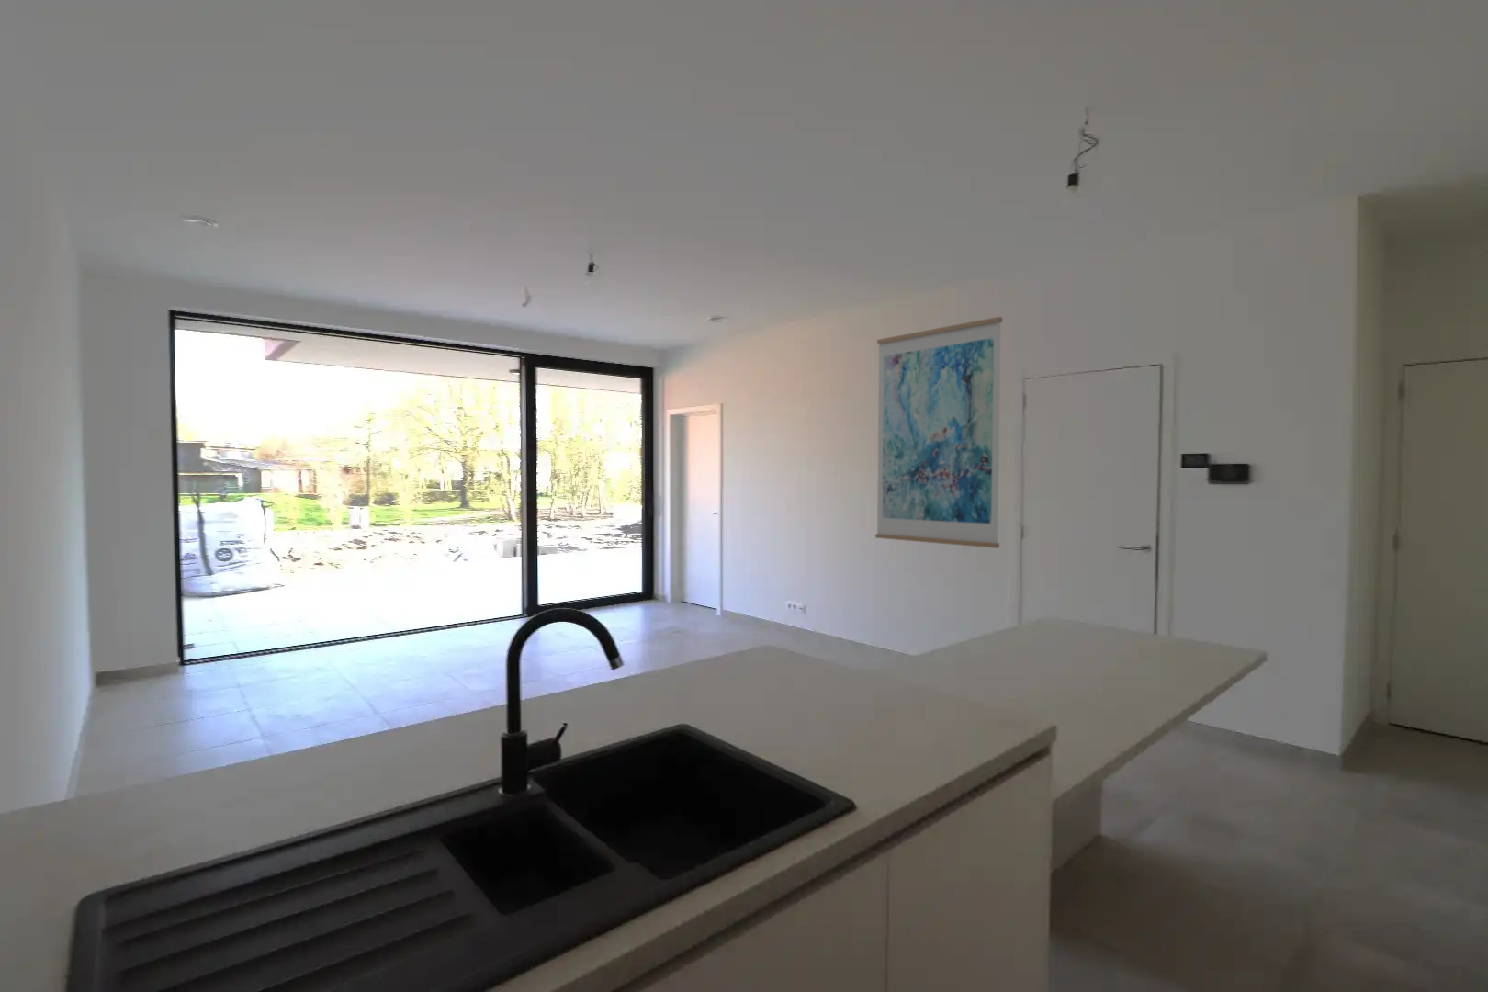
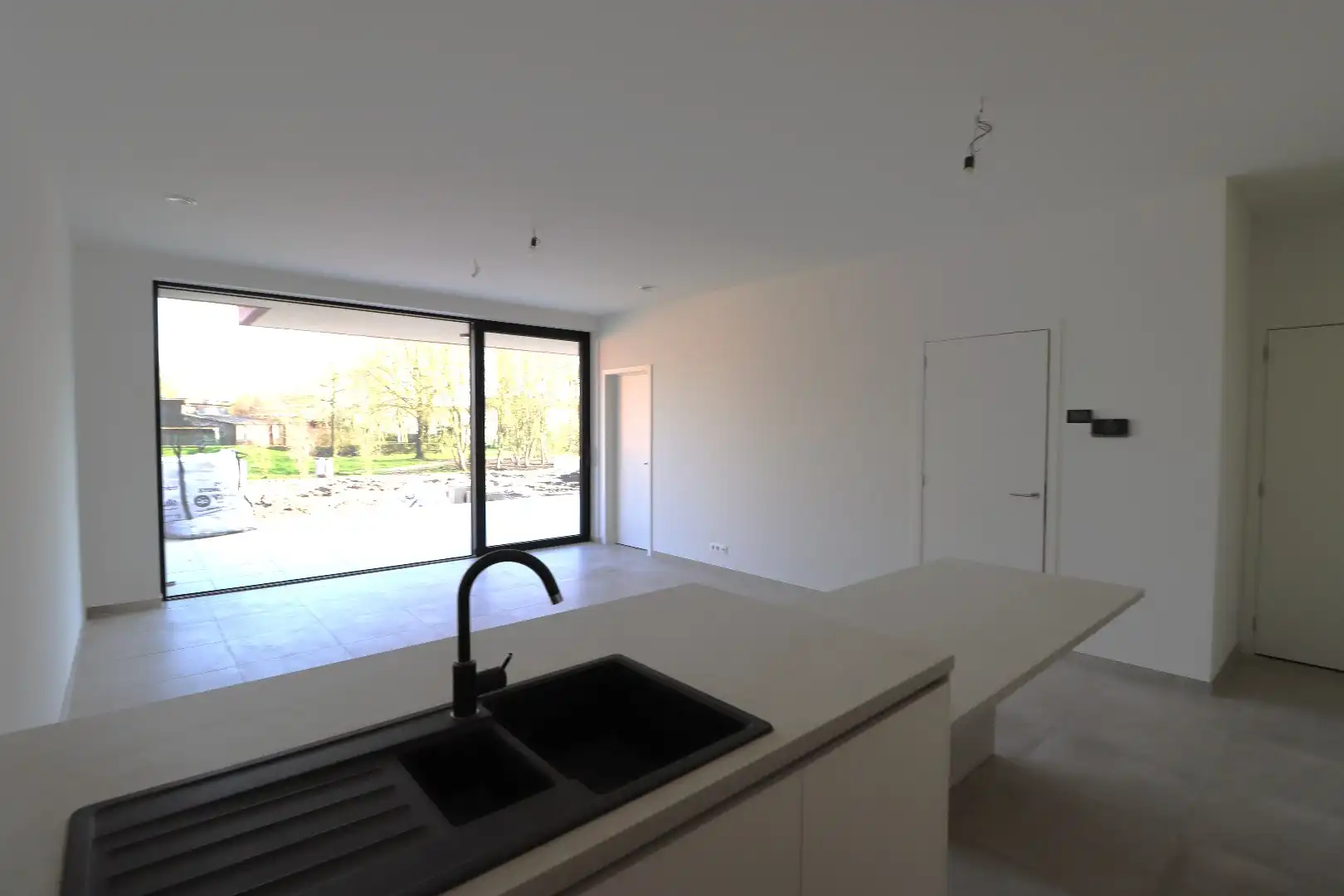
- wall art (933, 436)
